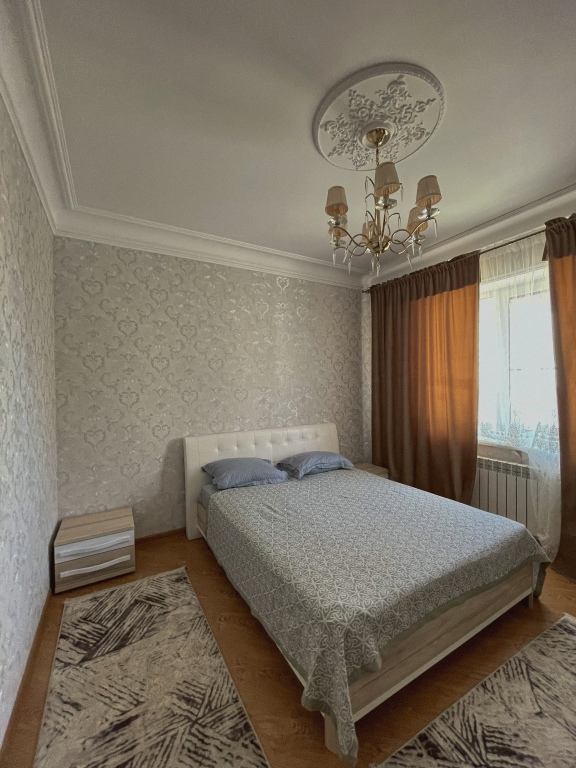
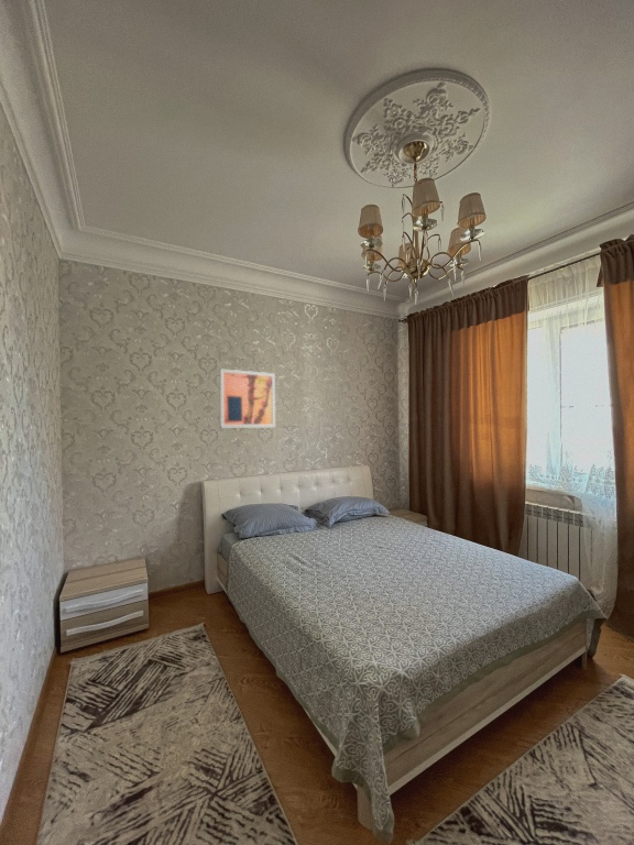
+ wall art (248, 399)
